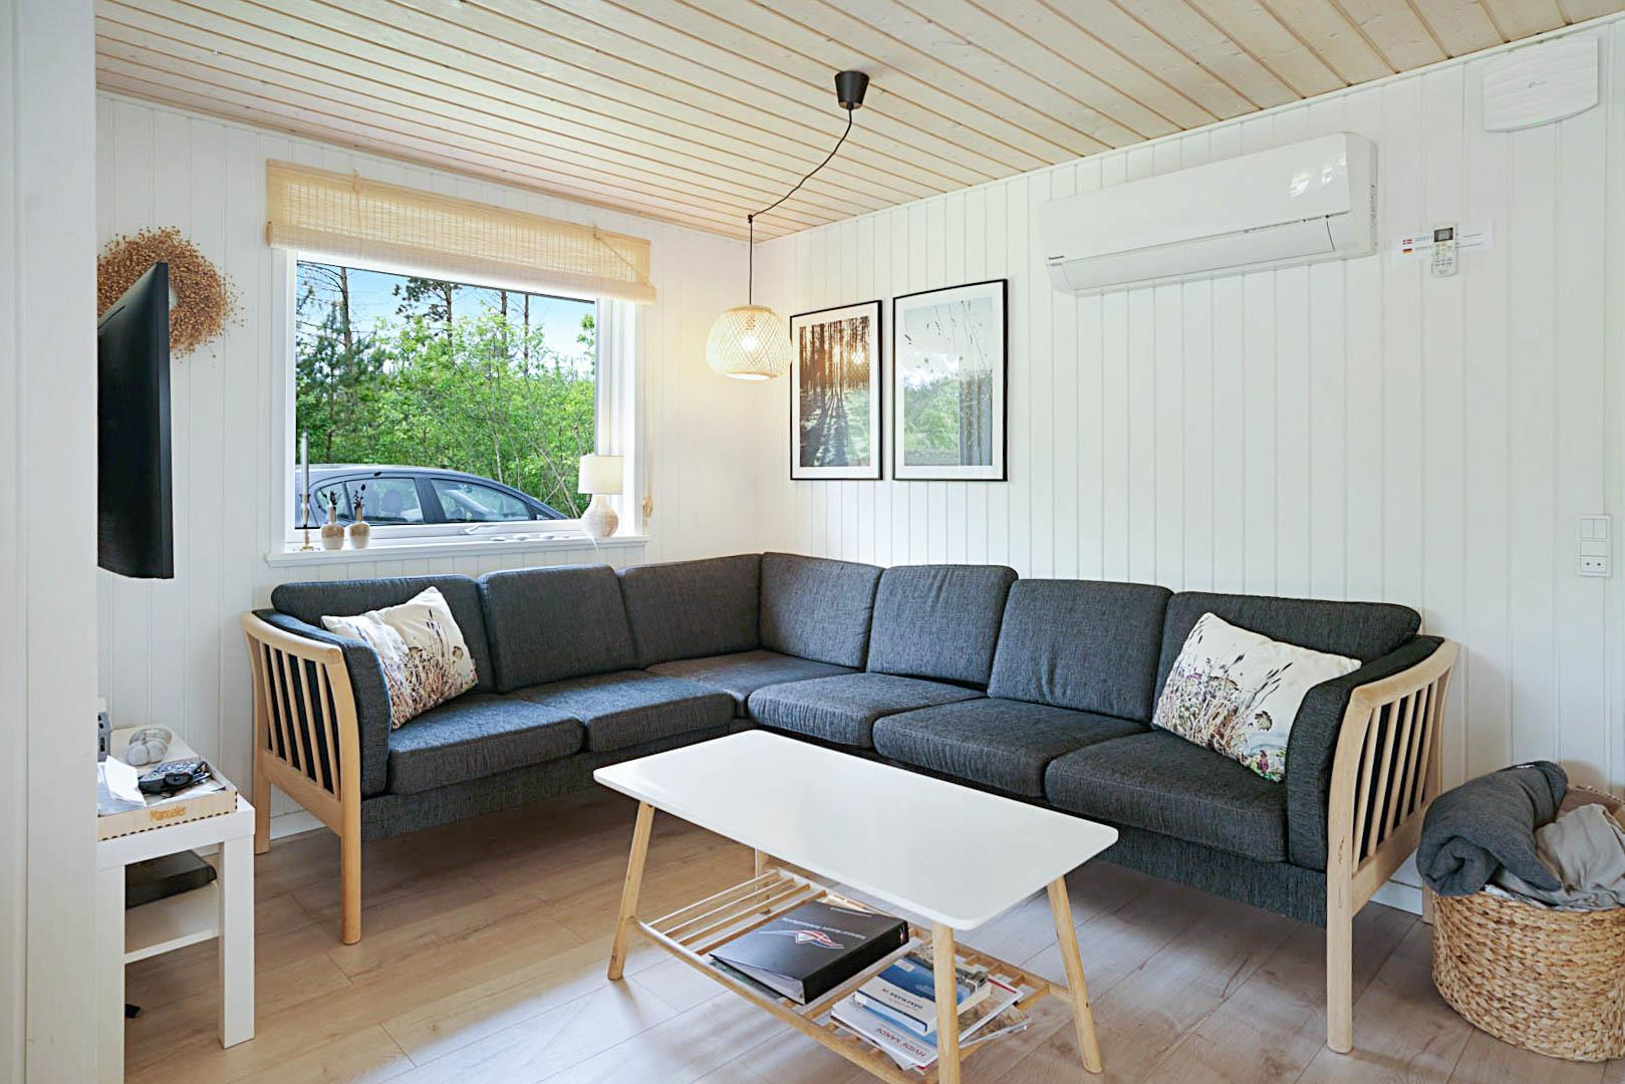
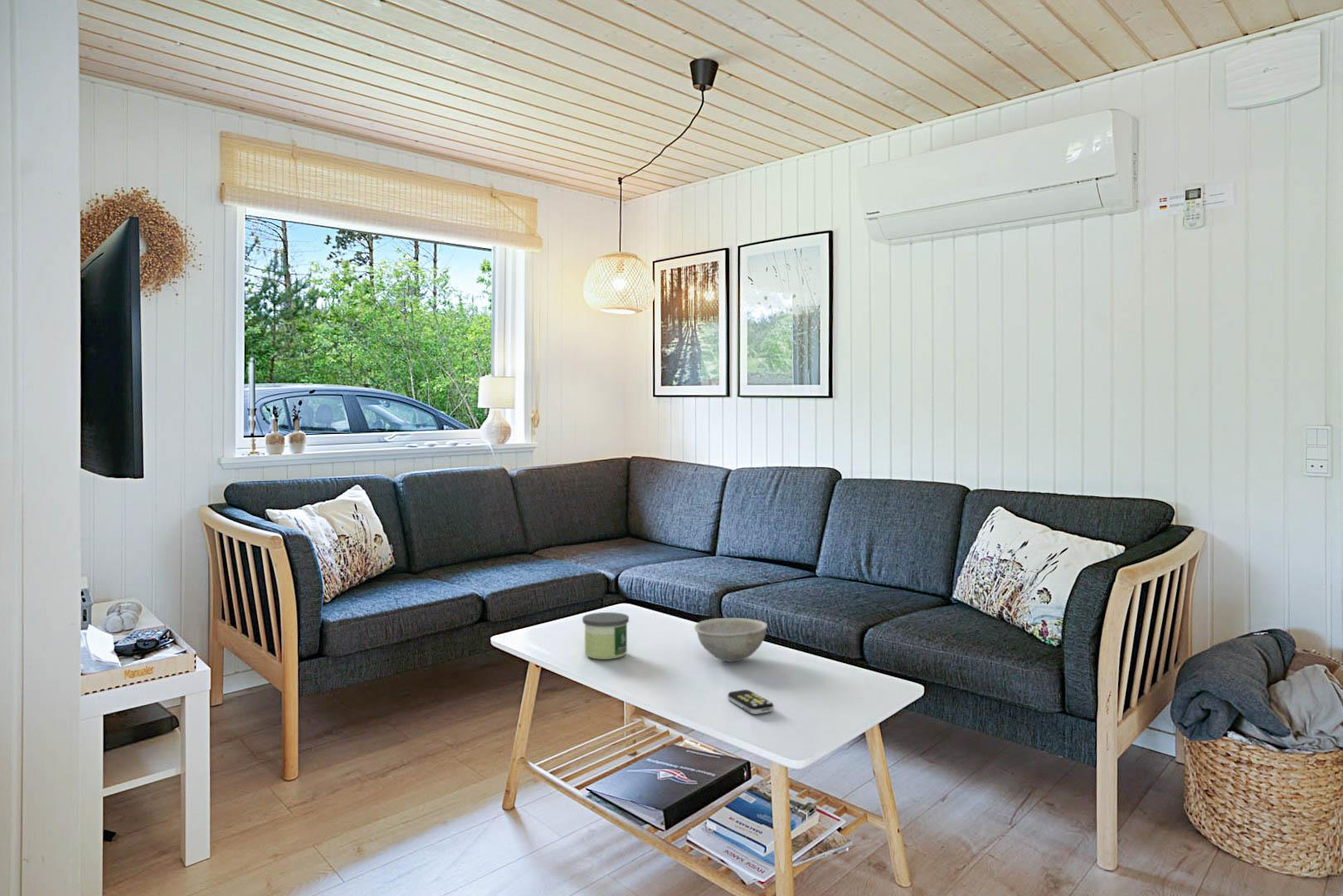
+ candle (606, 635)
+ remote control (750, 701)
+ bowl (731, 642)
